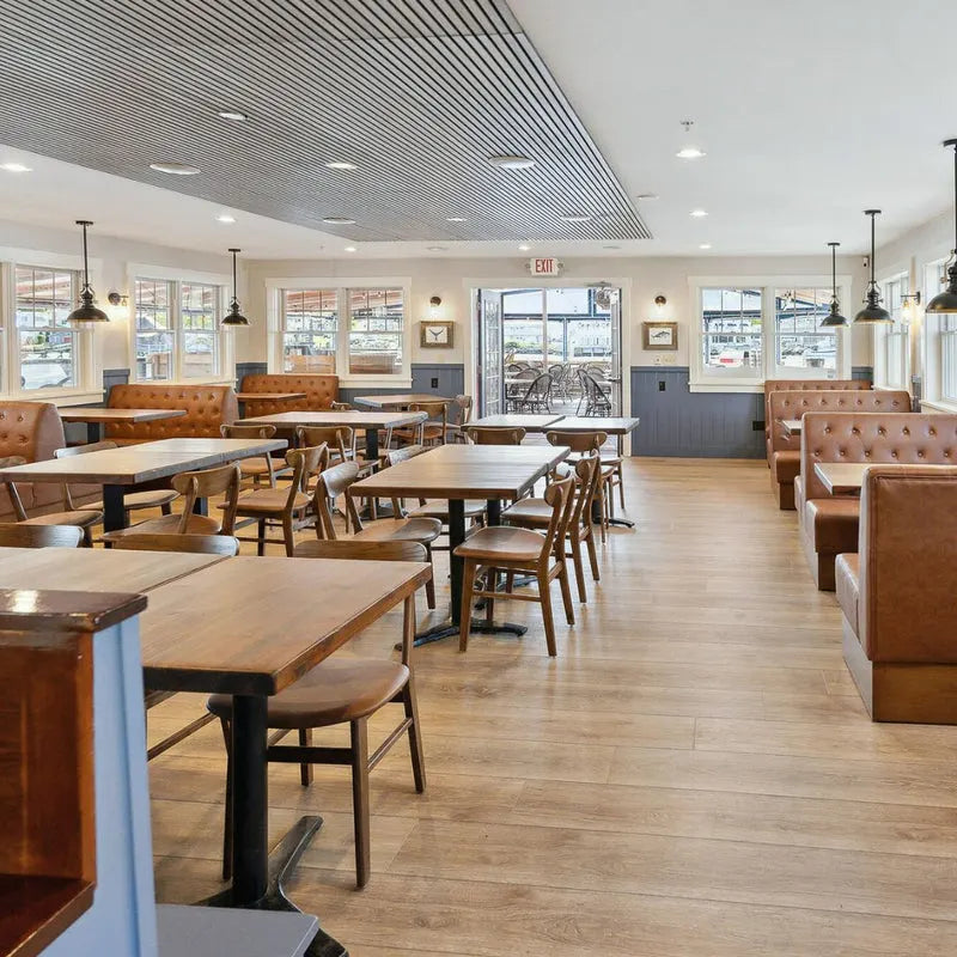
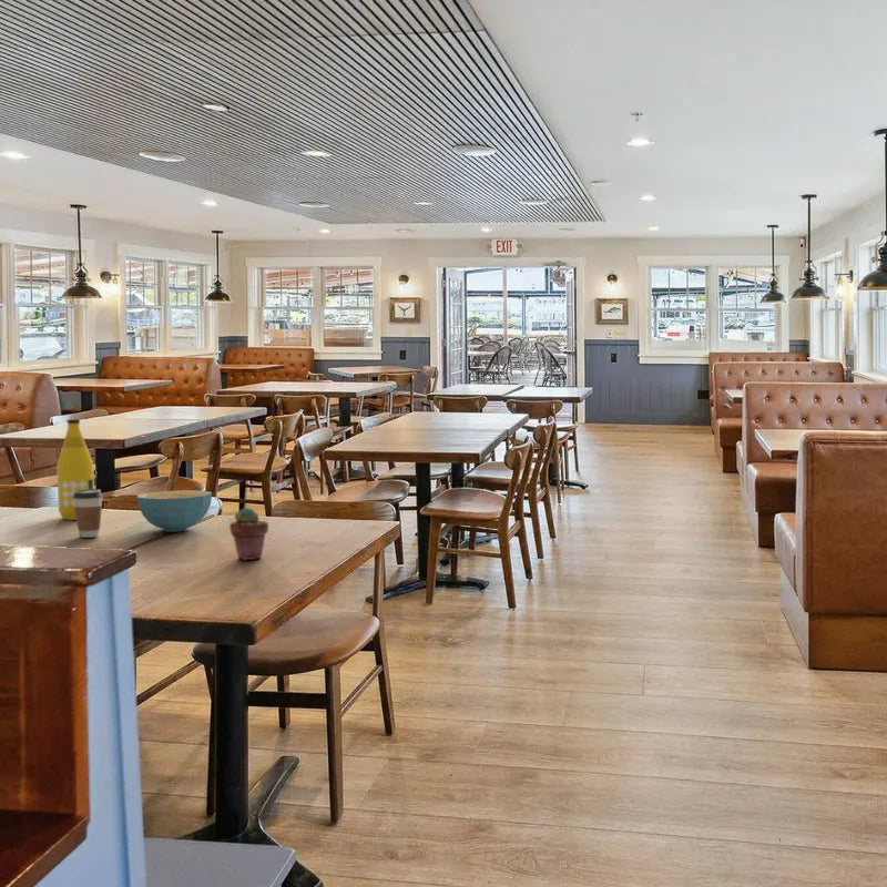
+ cereal bowl (174, 511)
+ bottle (74, 468)
+ coffee cup (88, 513)
+ potted succulent (248, 532)
